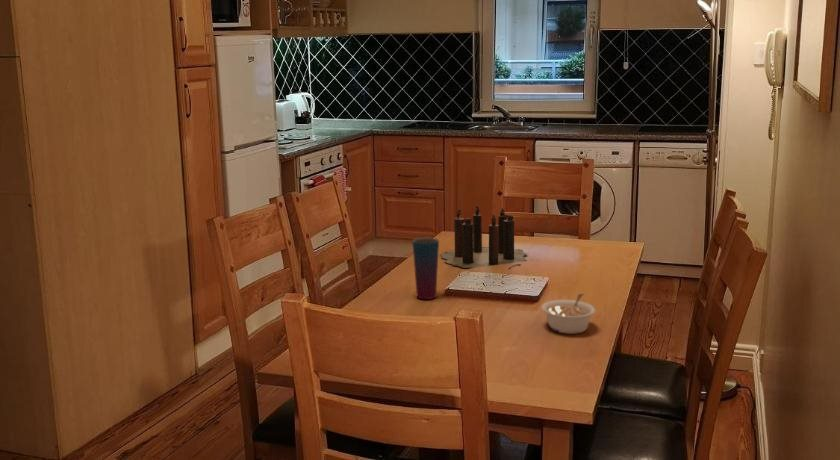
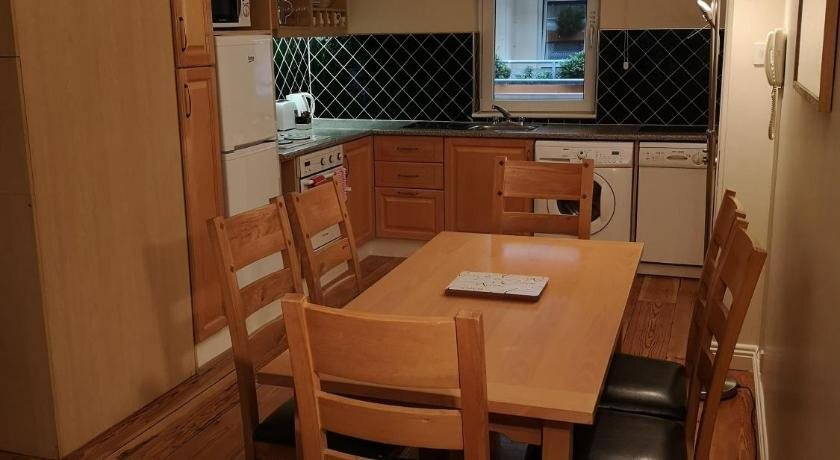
- candle (492, 232)
- cup (426, 268)
- legume (567, 315)
